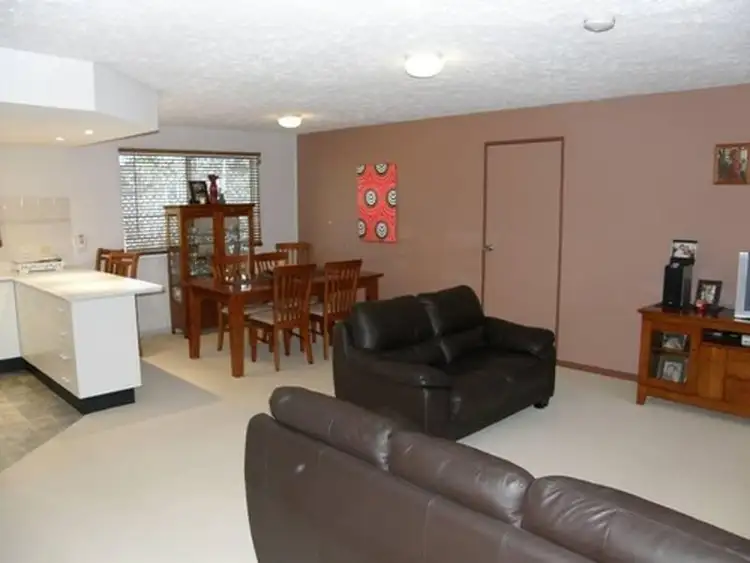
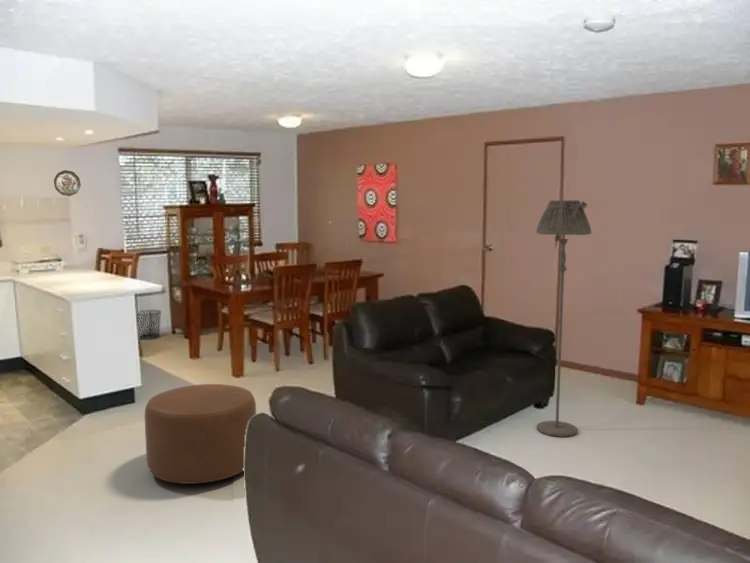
+ ottoman (202, 430)
+ waste bin (149, 324)
+ floor lamp (560, 317)
+ decorative plate (67, 183)
